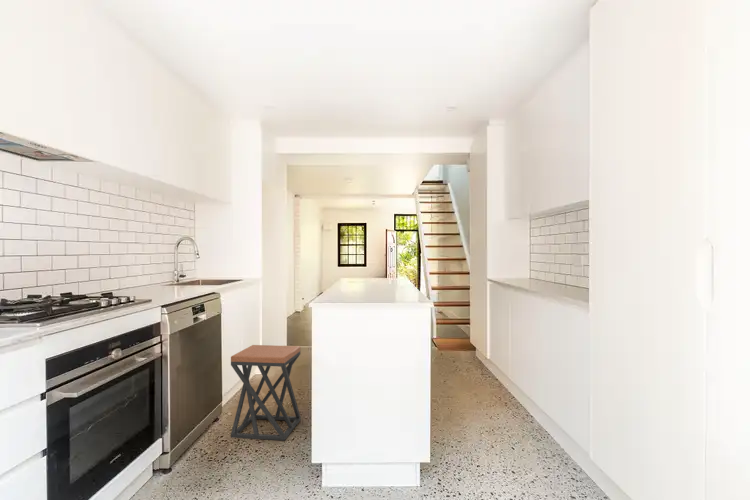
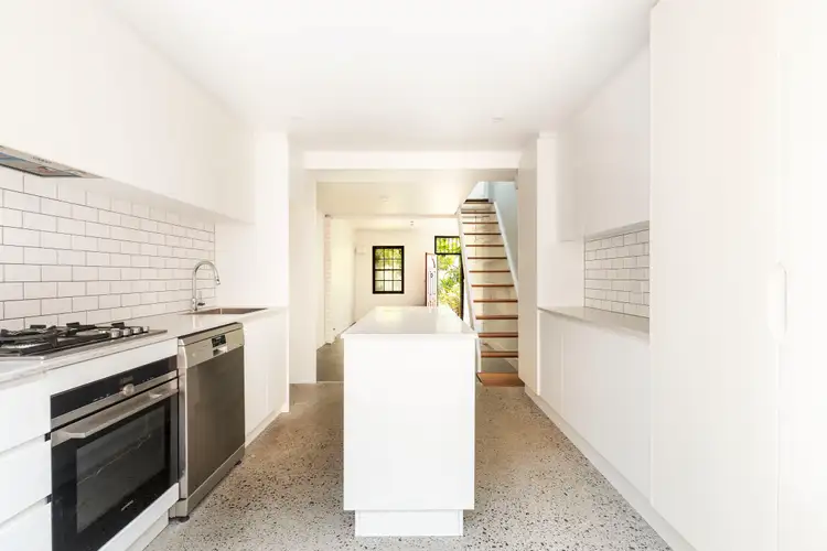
- stool (269, 389)
